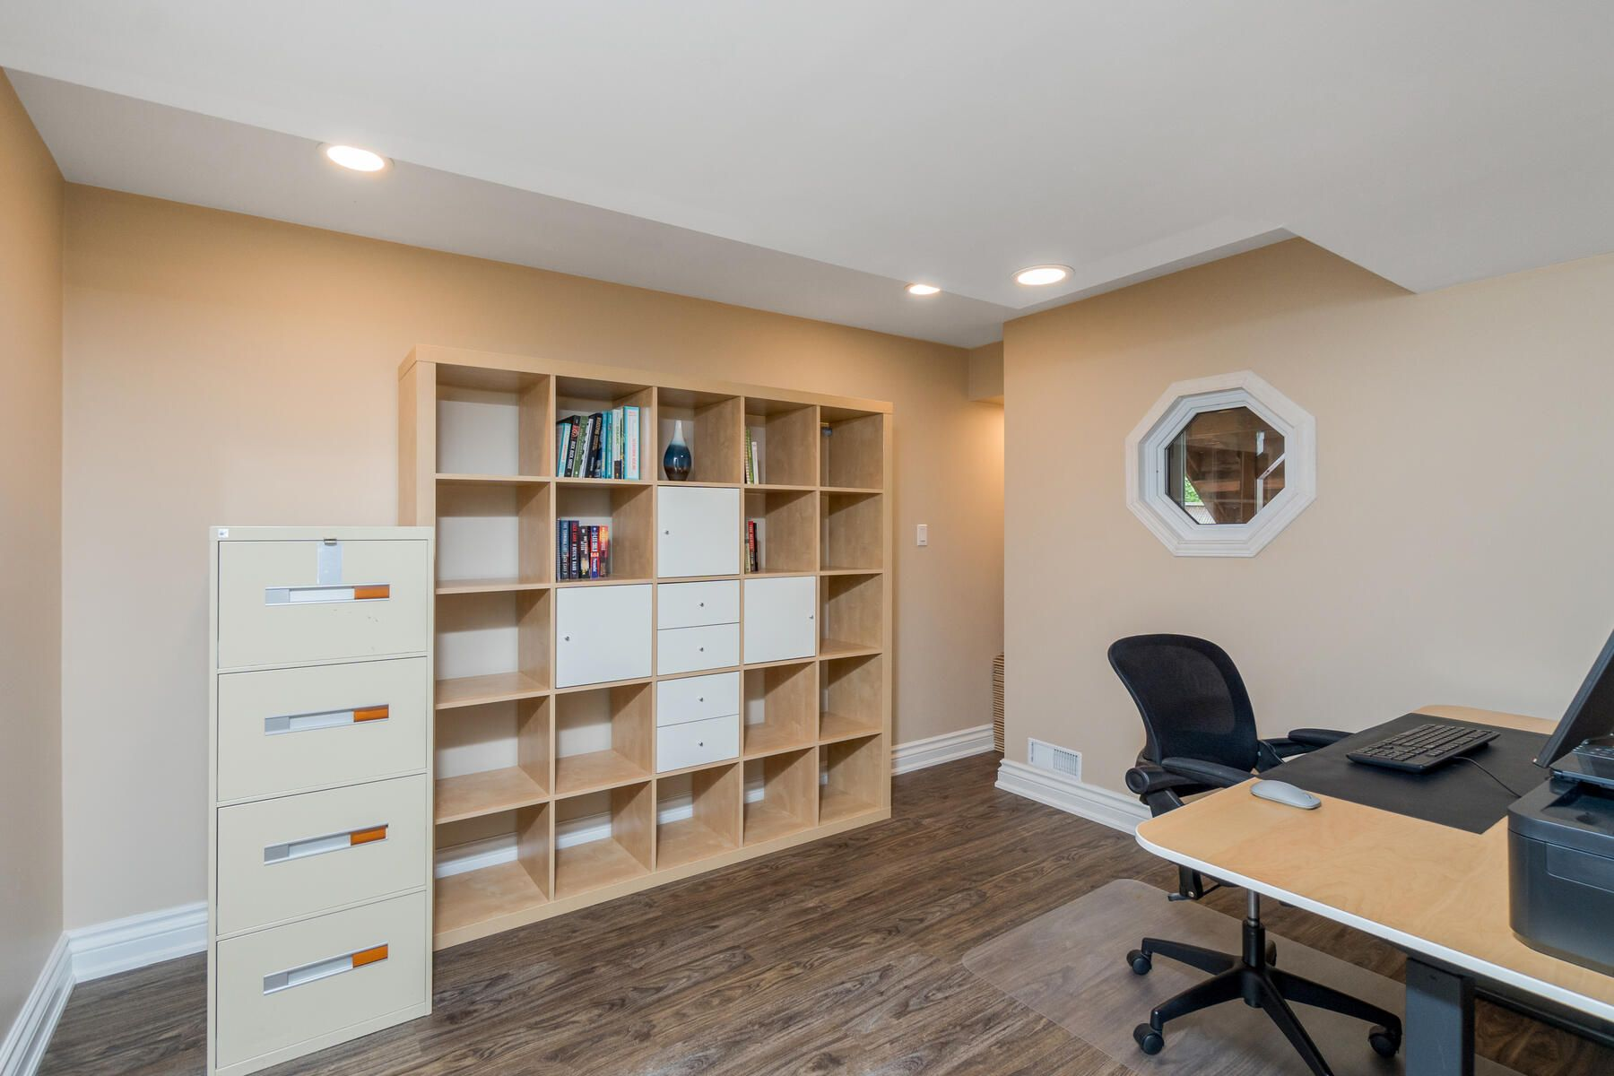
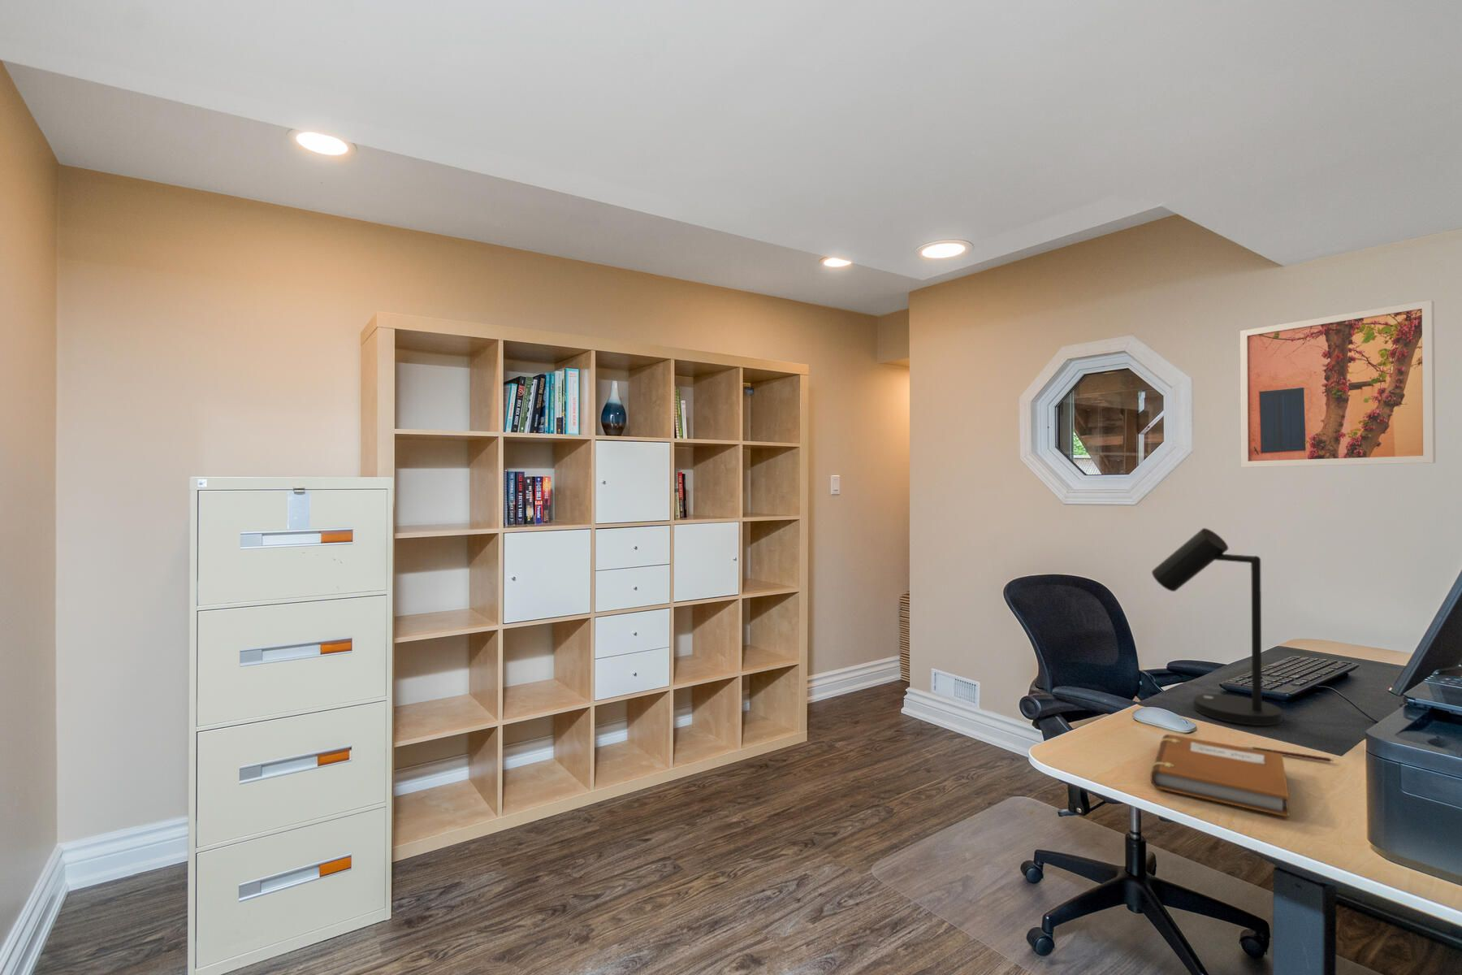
+ desk lamp (1252, 617)
+ notebook (1217, 768)
+ wall art (1329, 391)
+ pen (1287, 753)
